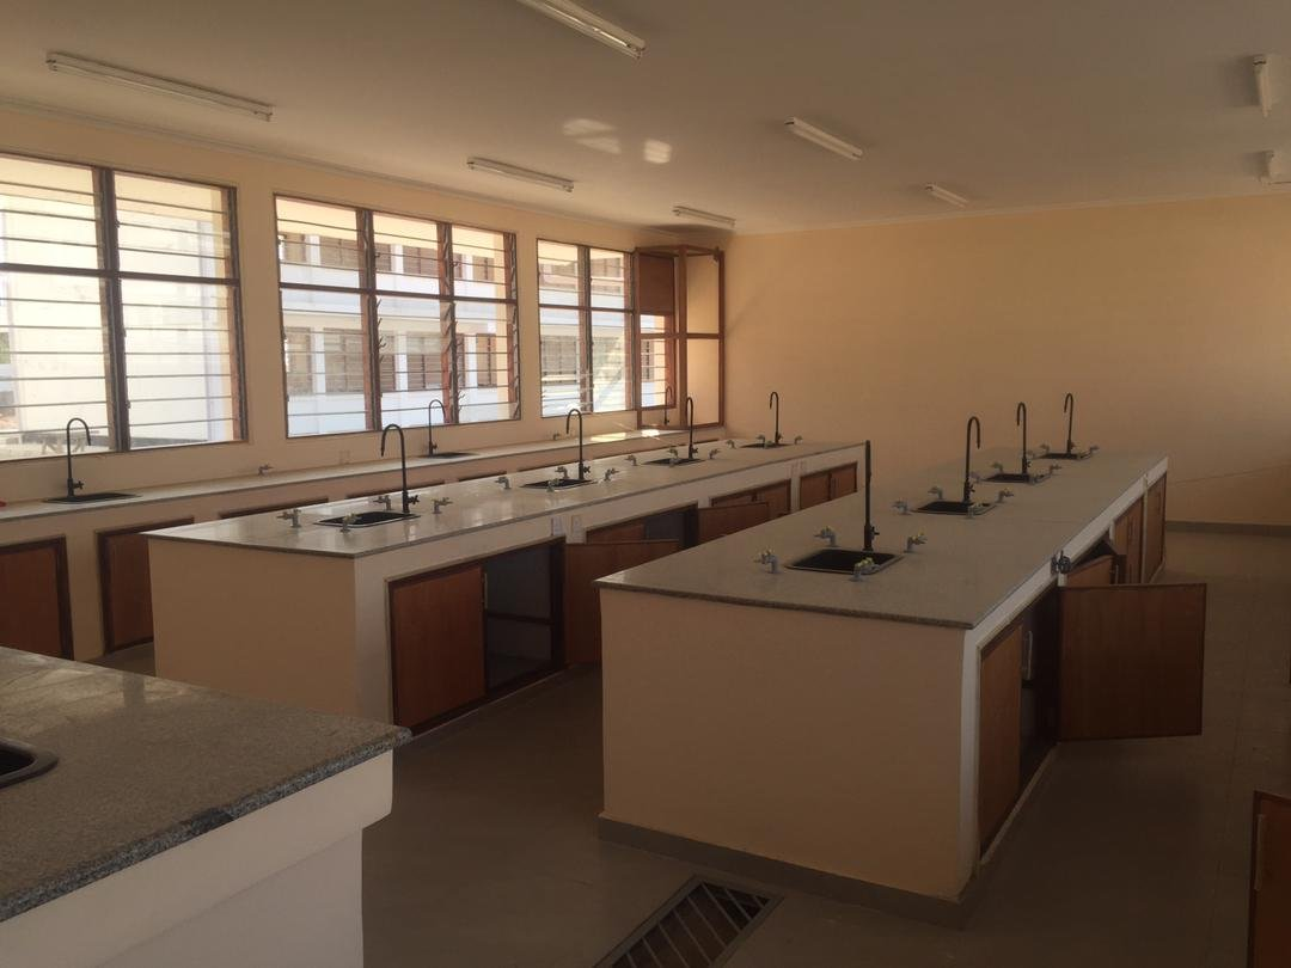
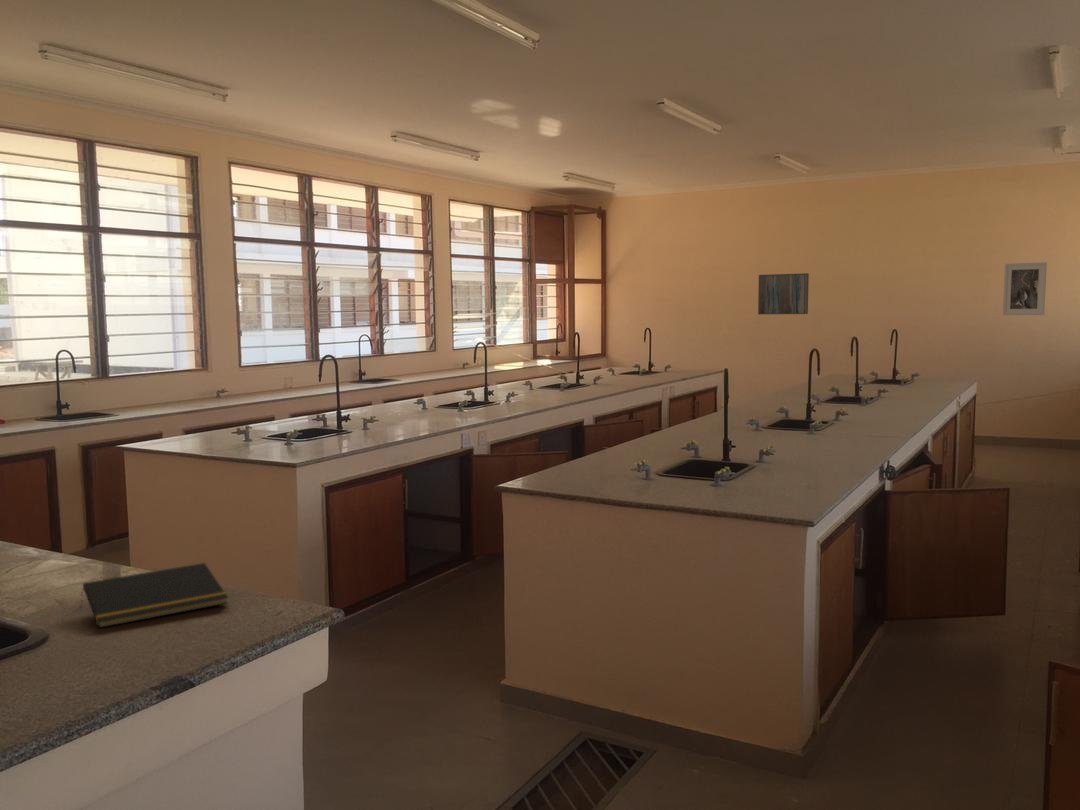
+ notepad (155, 593)
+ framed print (1024, 289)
+ wall art (783, 294)
